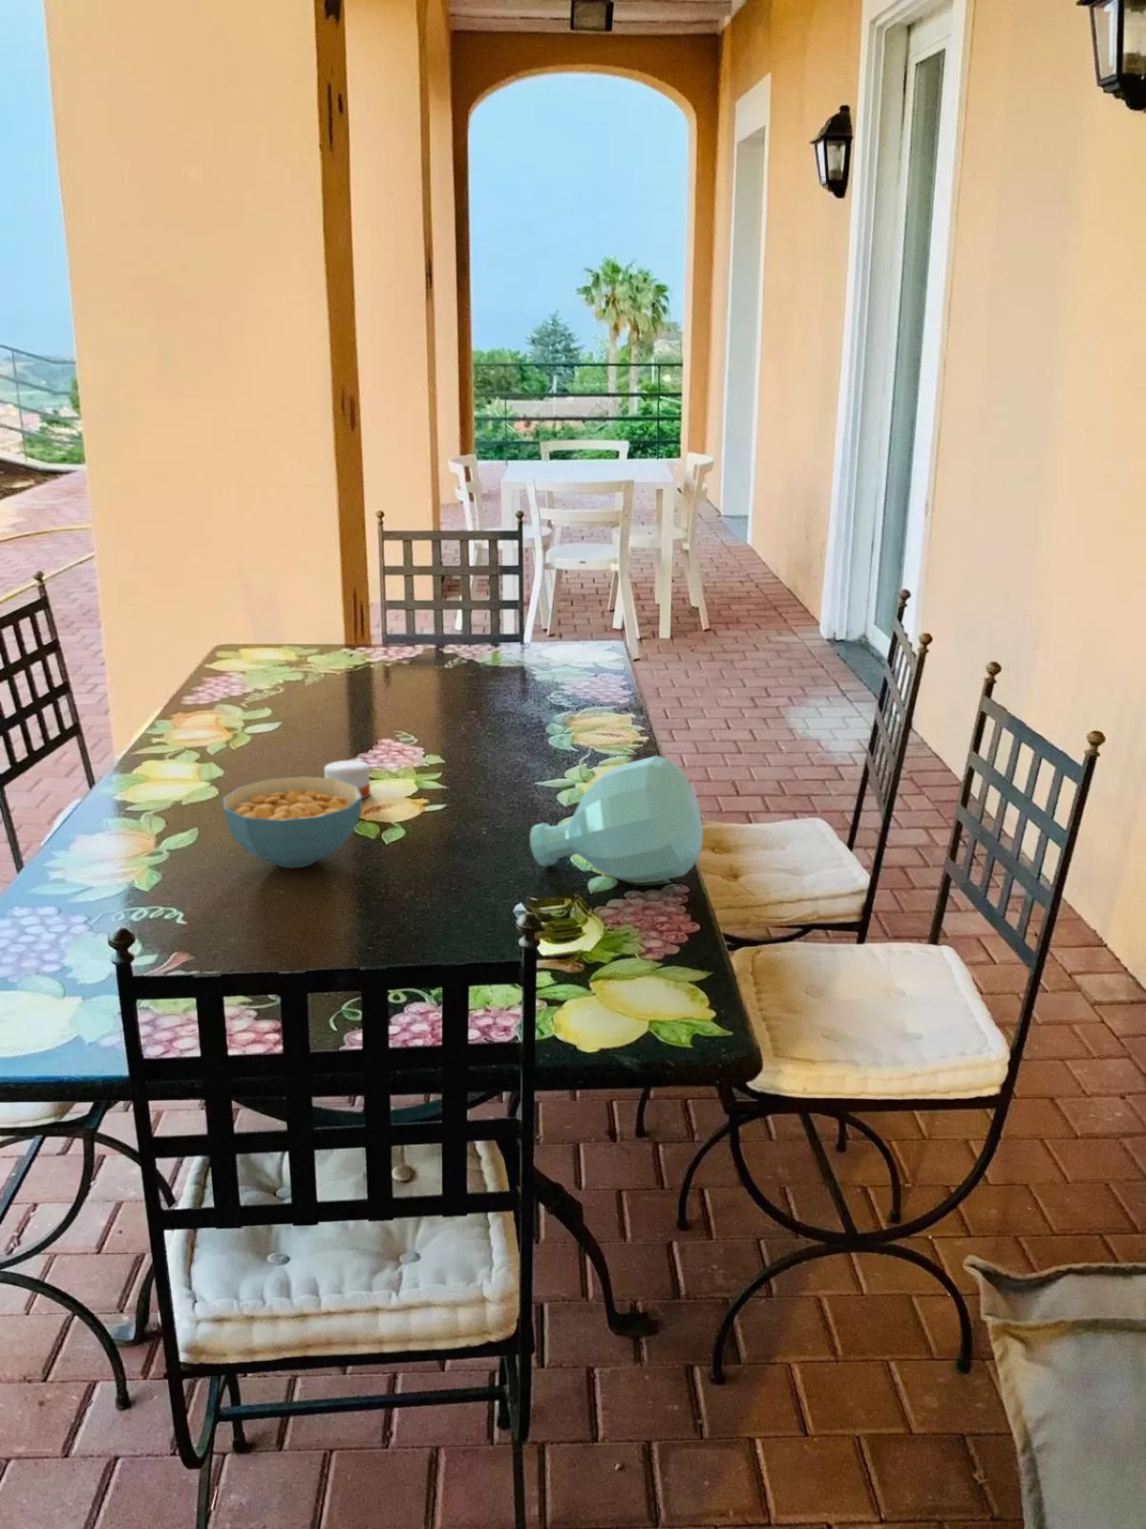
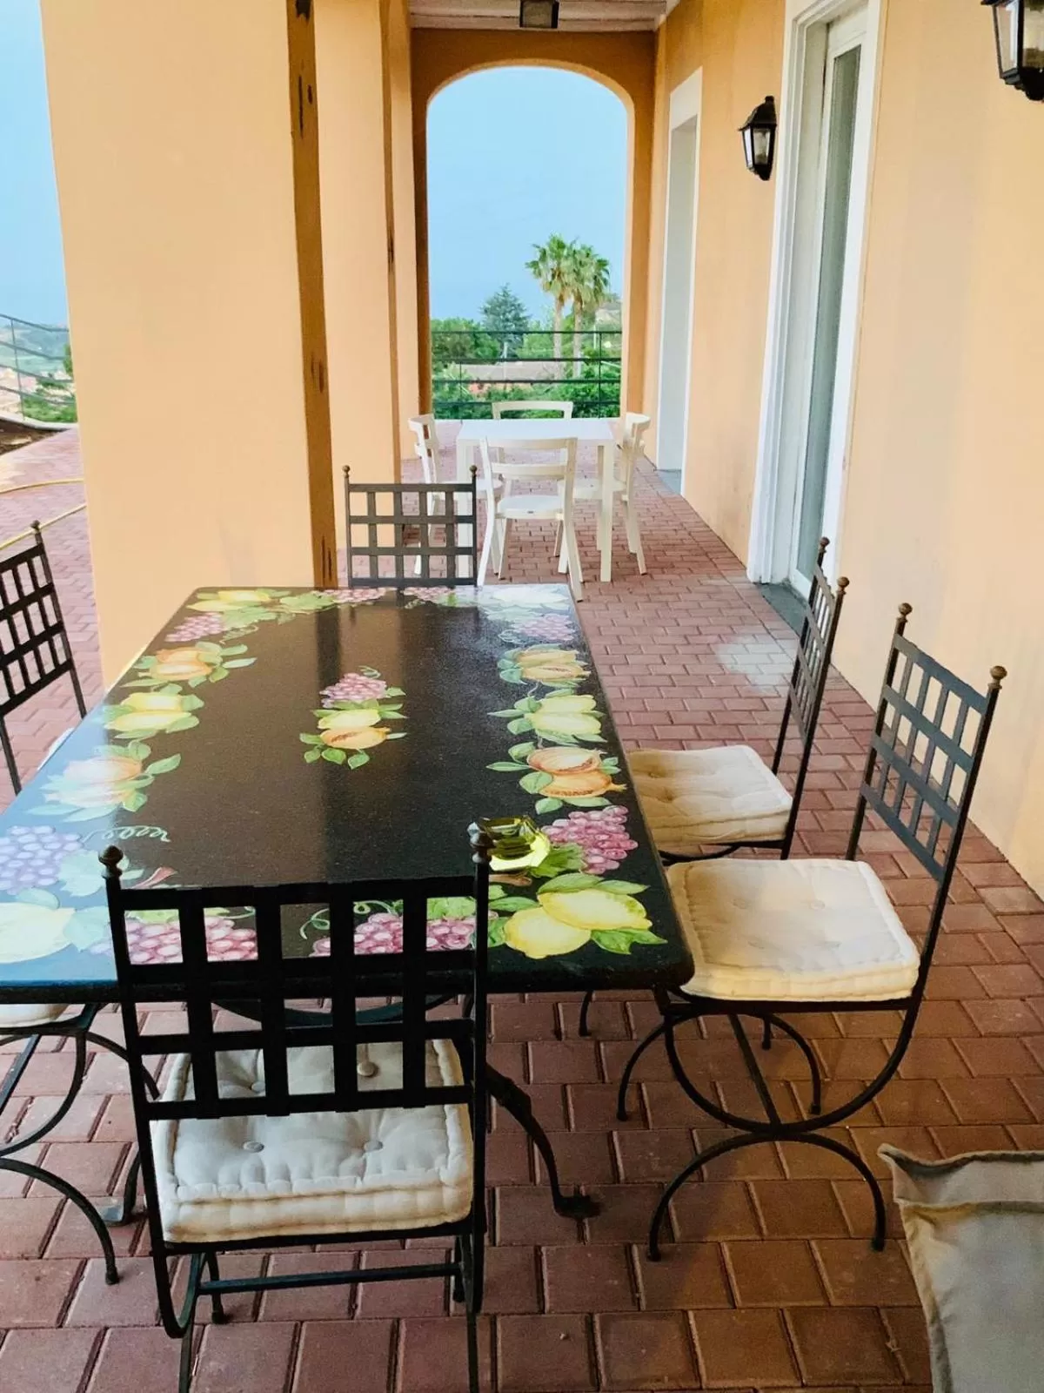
- bottle (625, 816)
- candle (345, 764)
- cereal bowl (294, 828)
